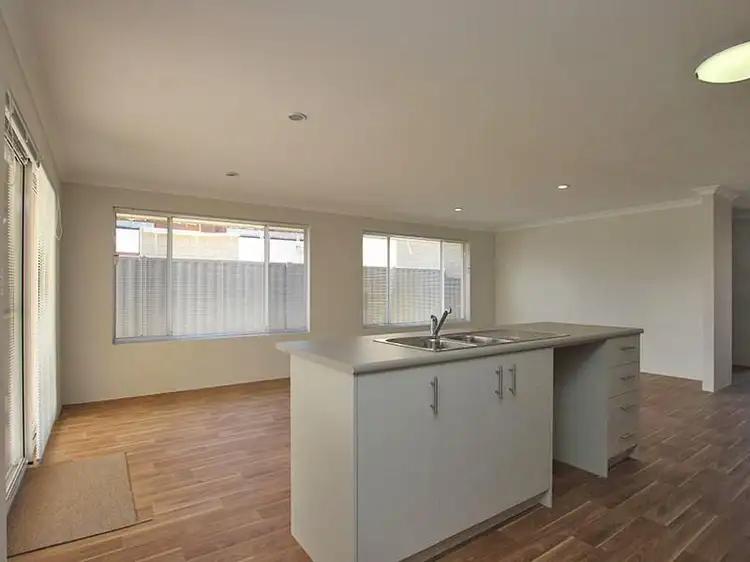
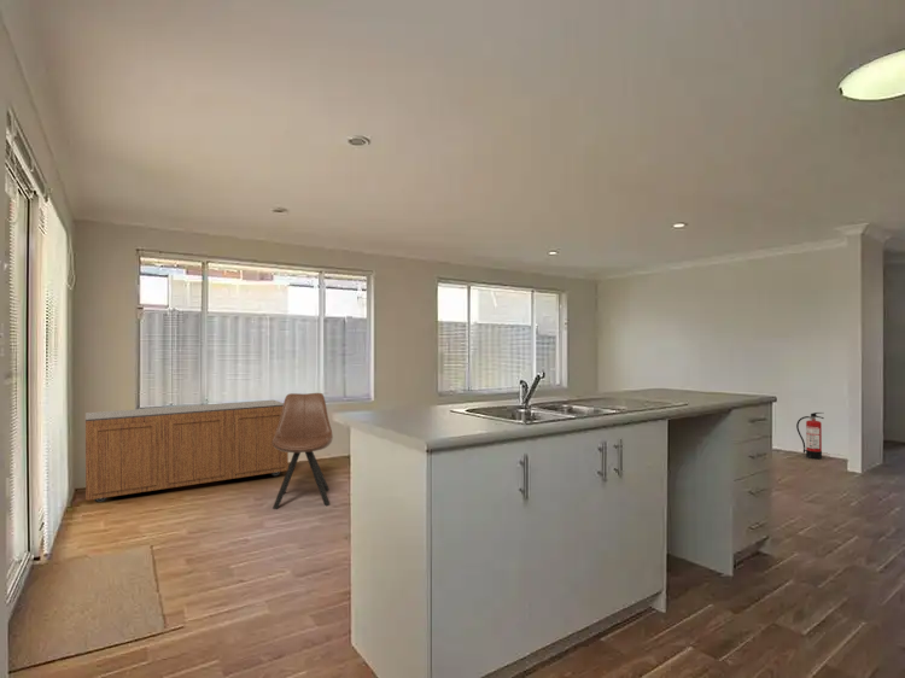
+ sideboard (192, 445)
+ fire extinguisher (810, 433)
+ chair (303, 448)
